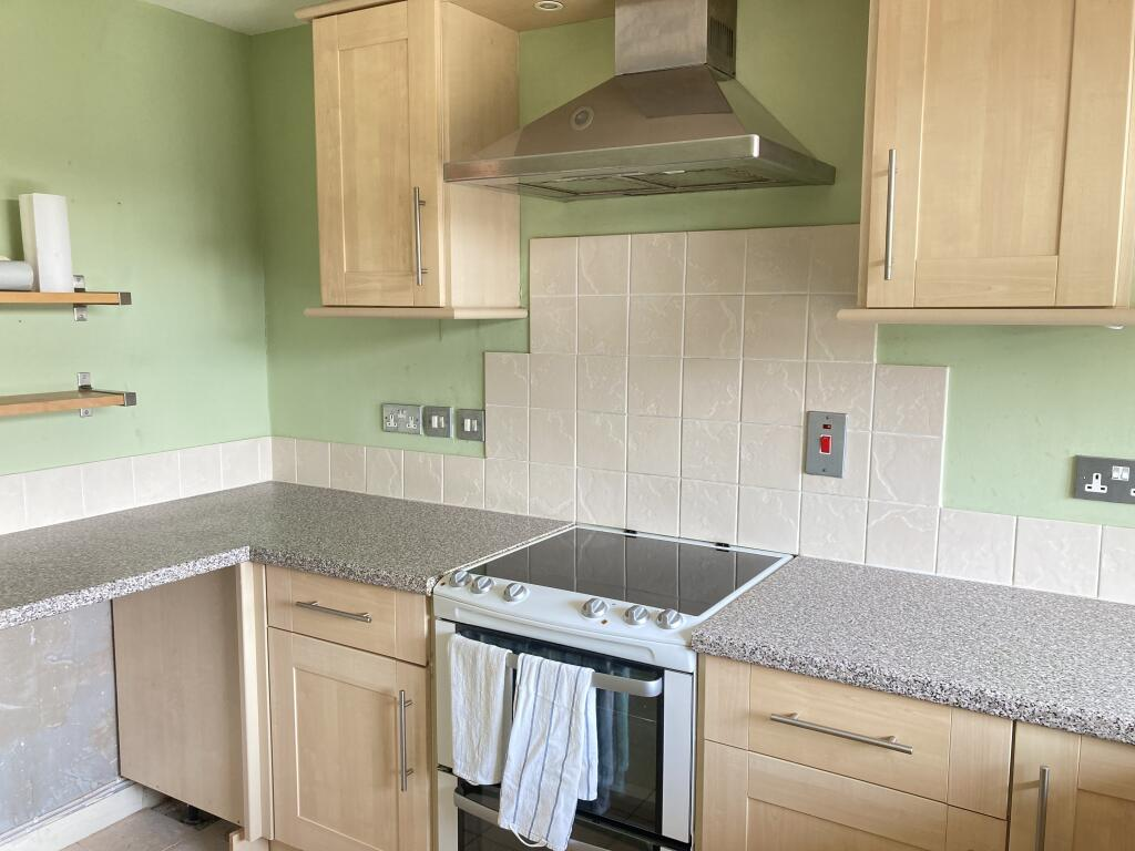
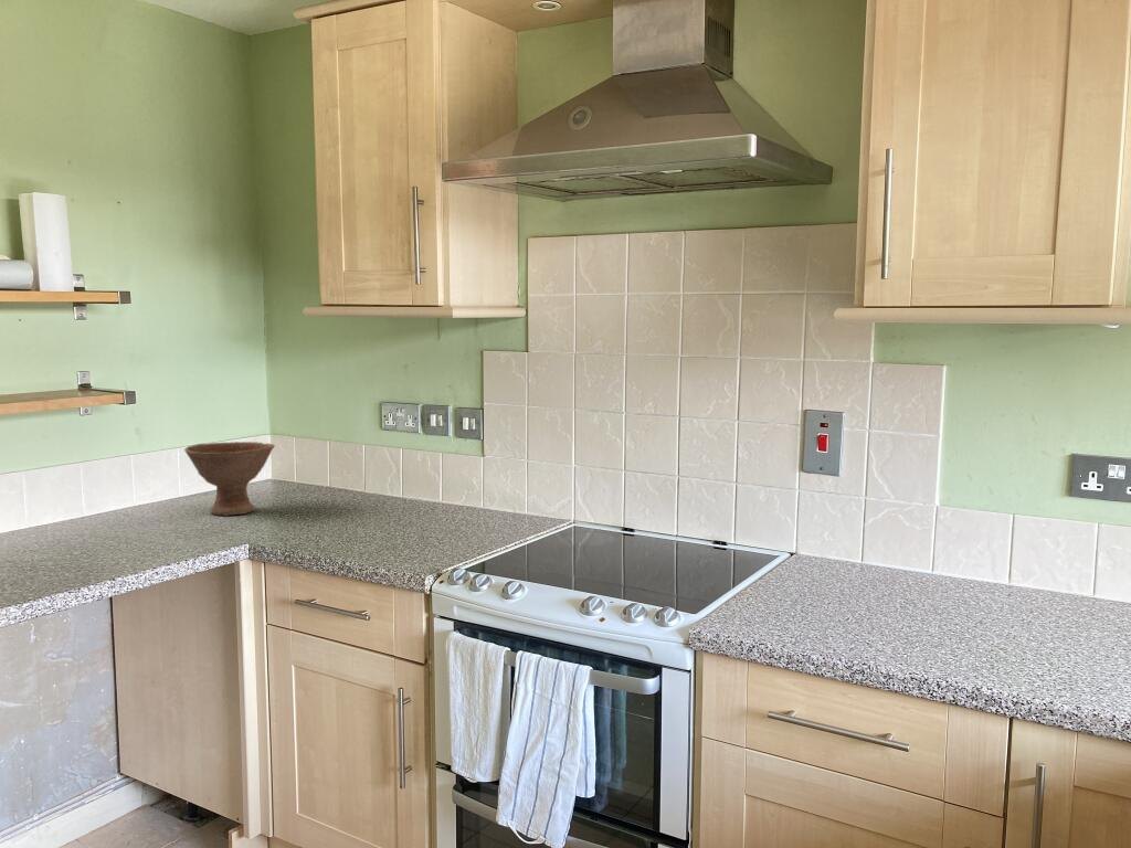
+ bowl (230, 477)
